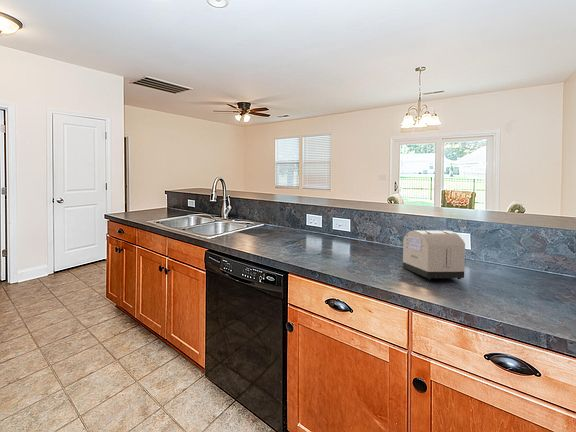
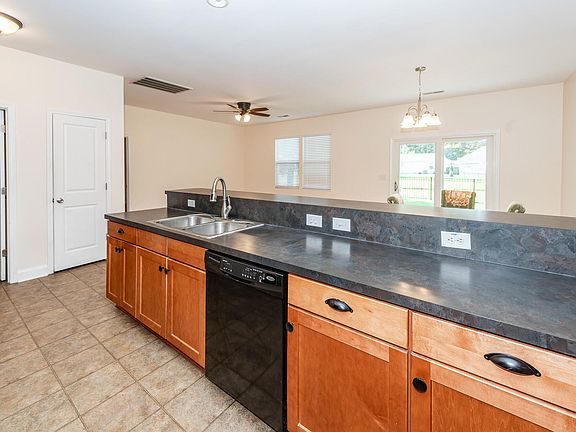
- toaster (443, 252)
